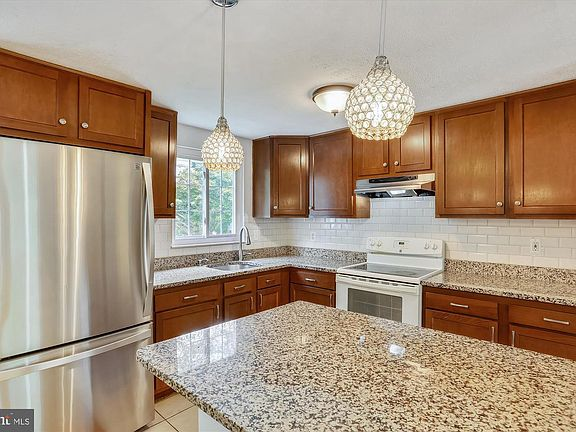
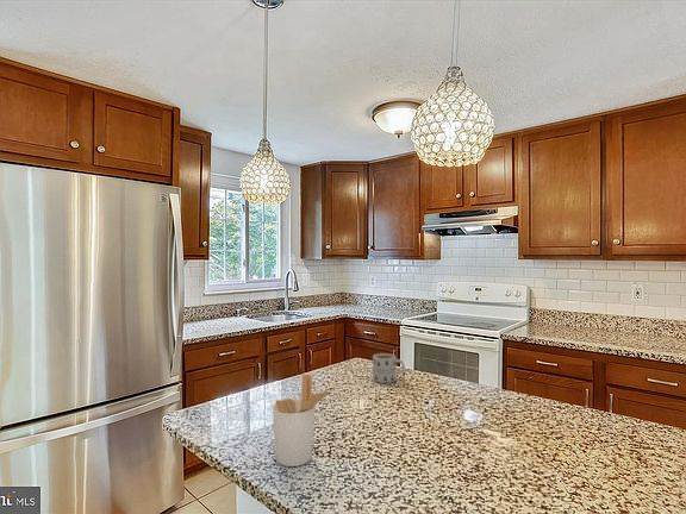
+ utensil holder (303, 420)
+ mug (388, 368)
